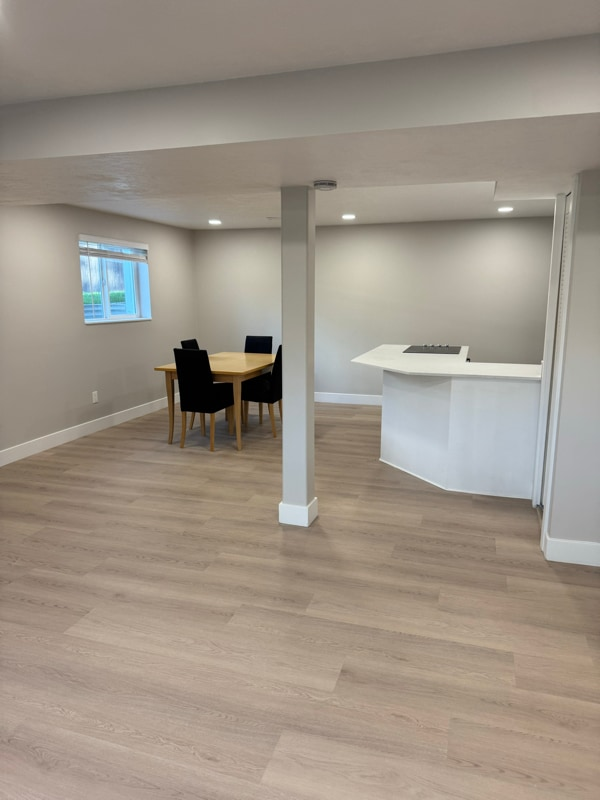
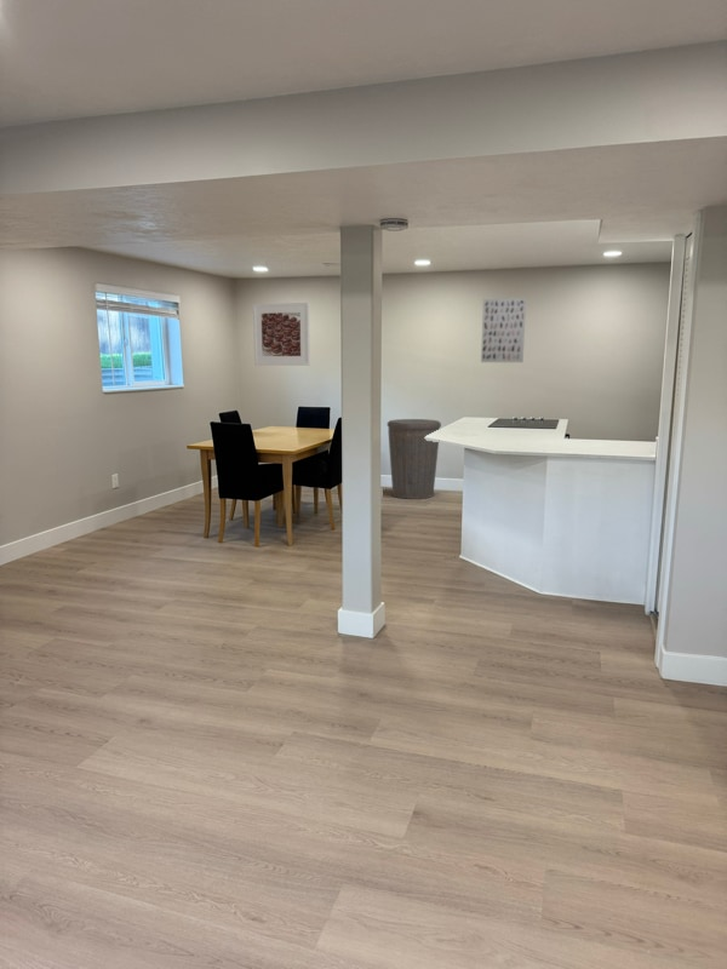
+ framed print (281, 334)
+ trash can (413, 458)
+ wall art (503, 331)
